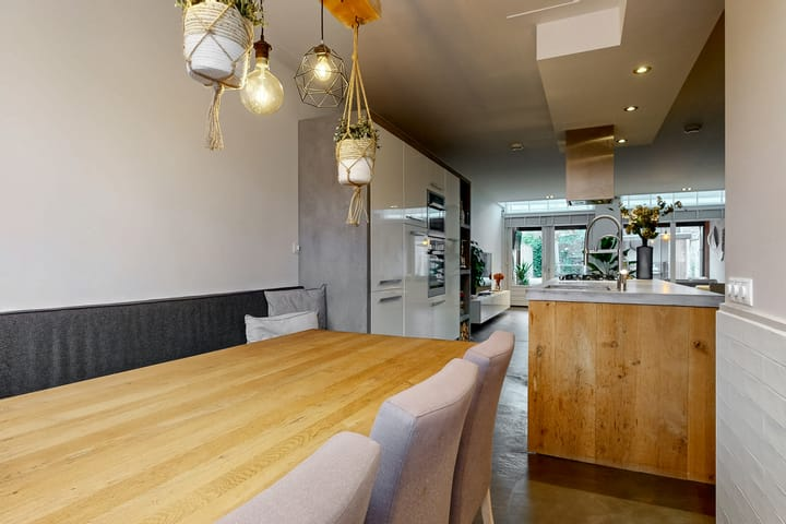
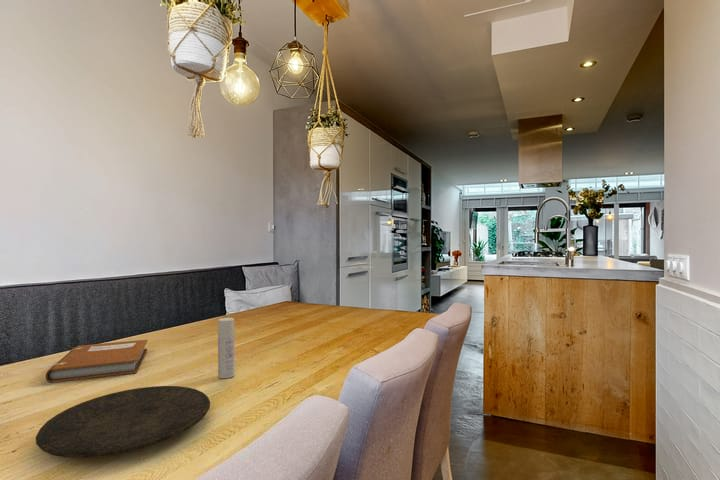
+ plate (131, 420)
+ bottle (226, 347)
+ notebook (103, 357)
